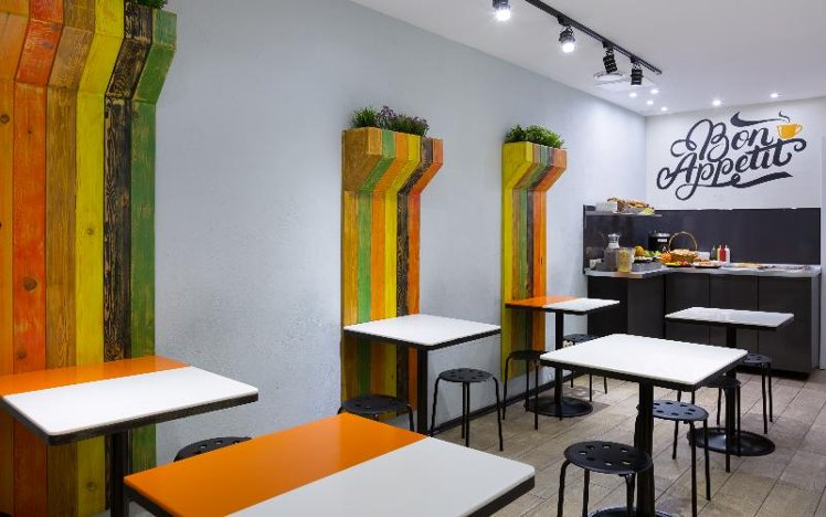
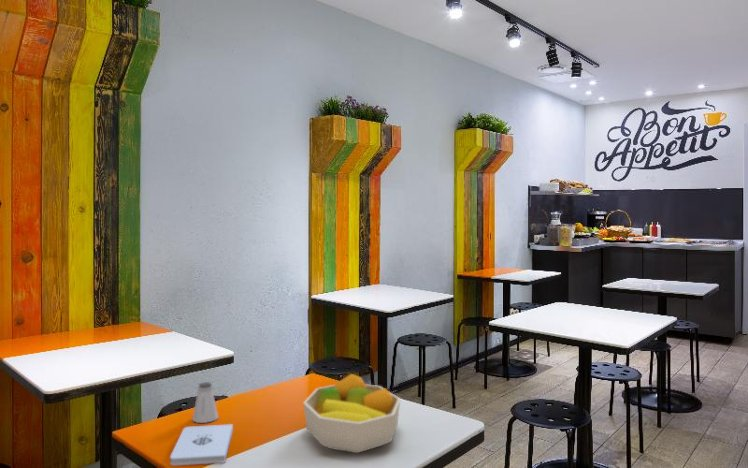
+ notepad (203, 443)
+ fruit bowl (352, 409)
+ saltshaker (205, 401)
